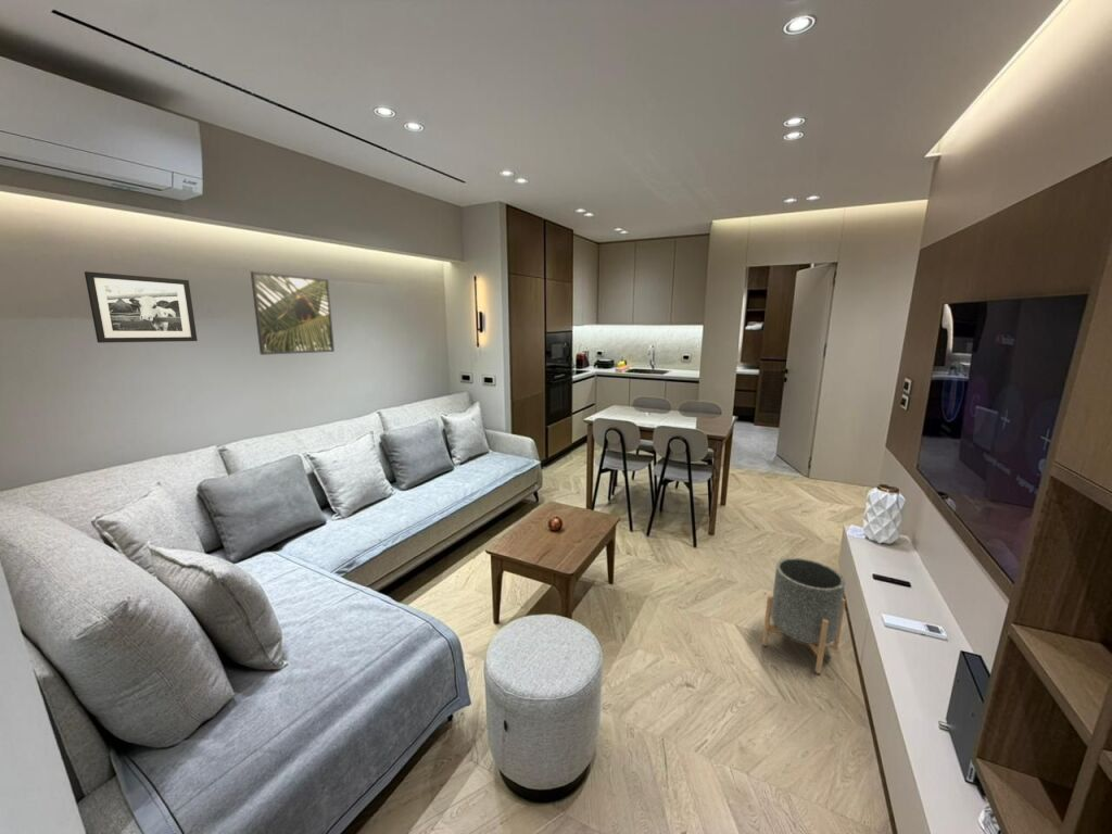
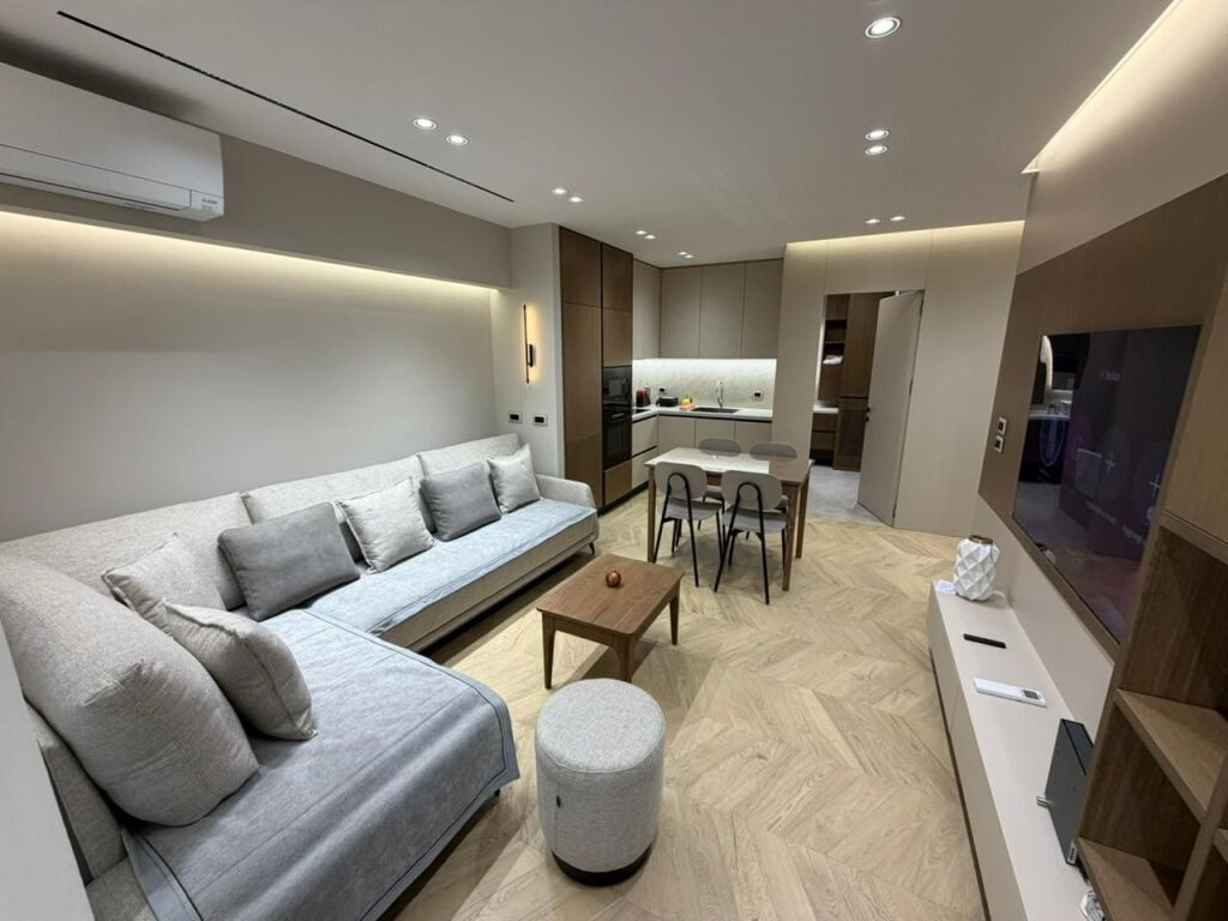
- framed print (295, 315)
- picture frame (146, 309)
- planter (804, 609)
